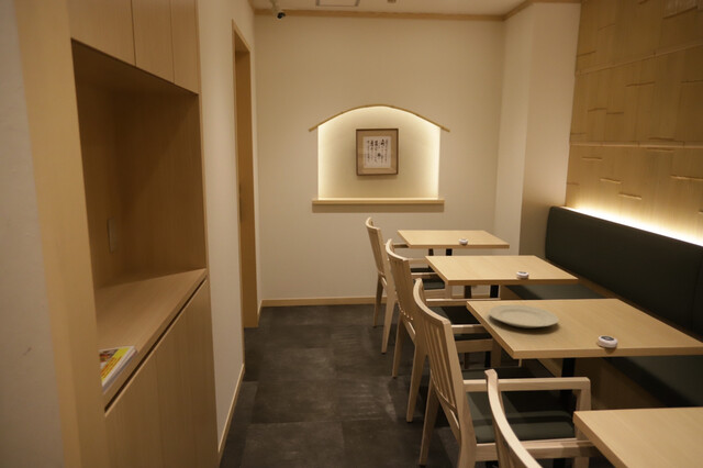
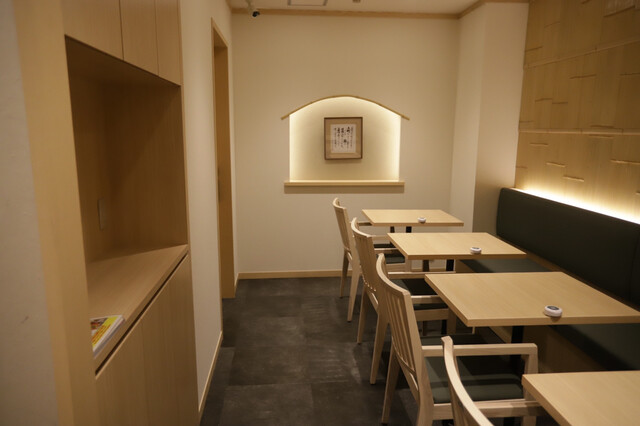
- chinaware (522, 317)
